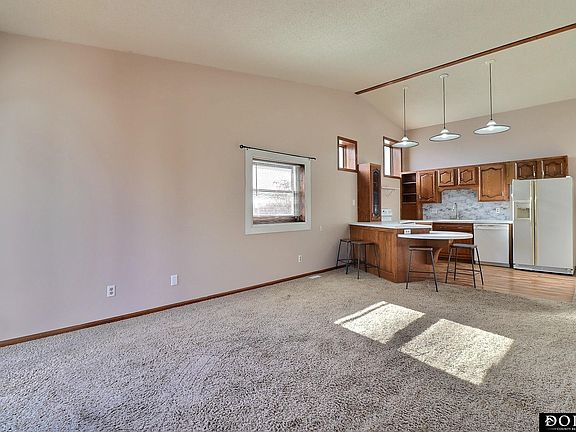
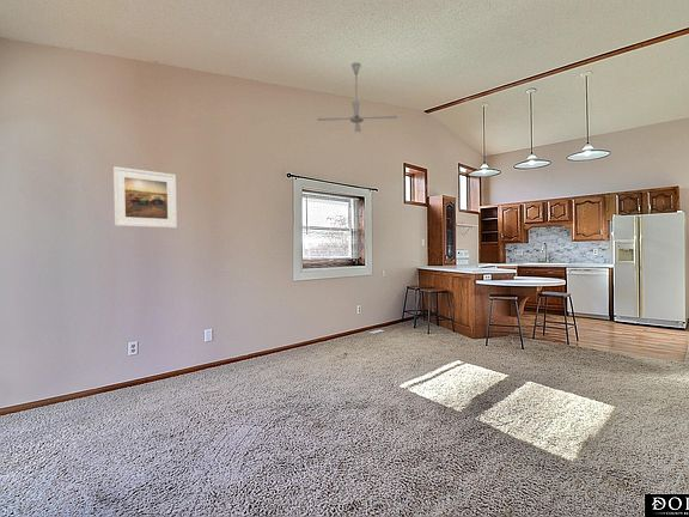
+ ceiling fan (356, 93)
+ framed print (146, 199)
